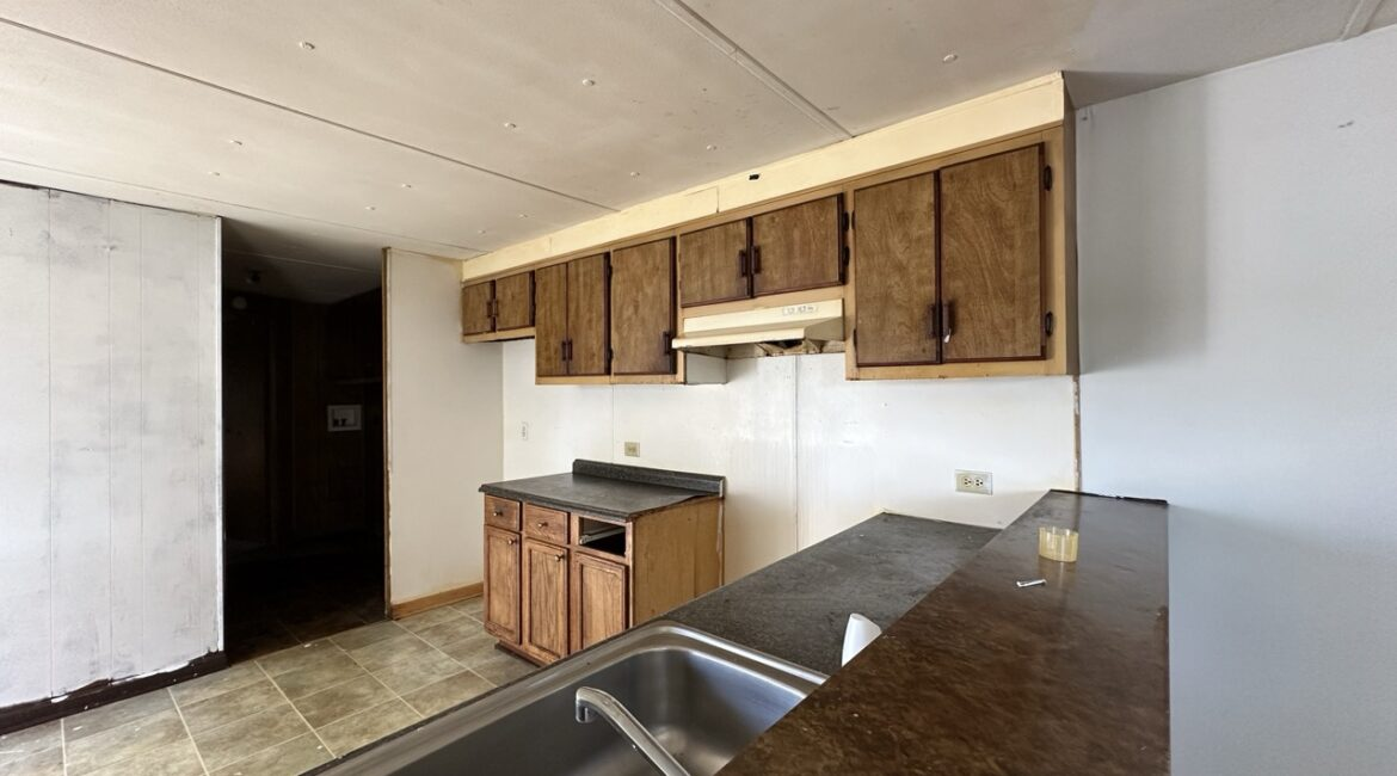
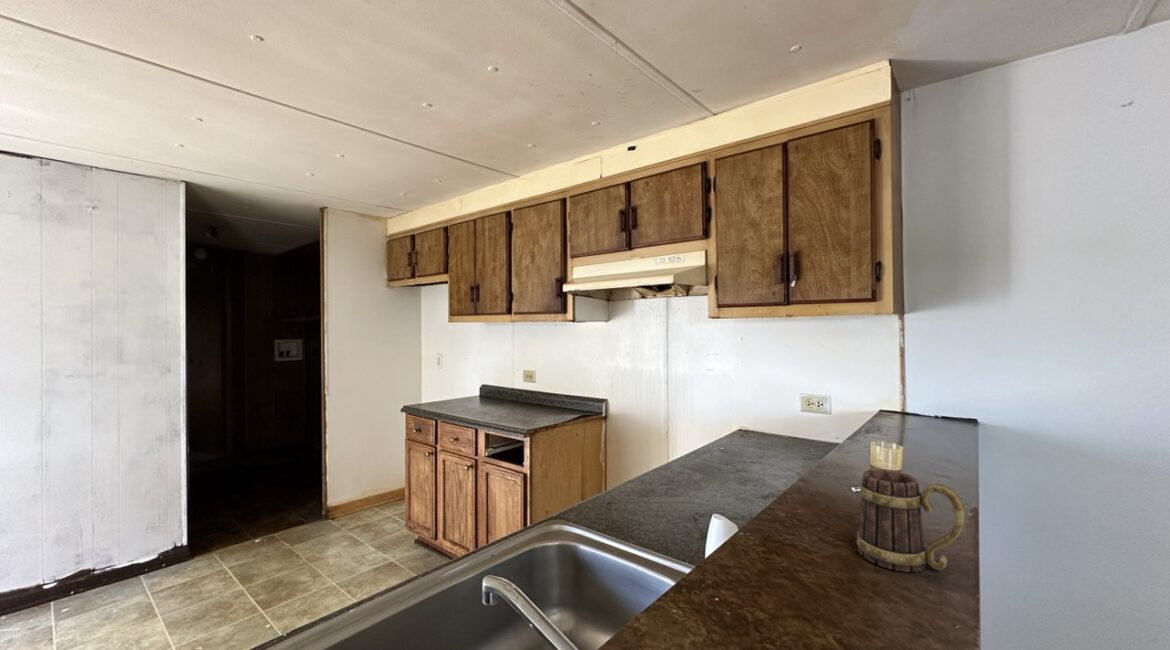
+ mug (906, 520)
